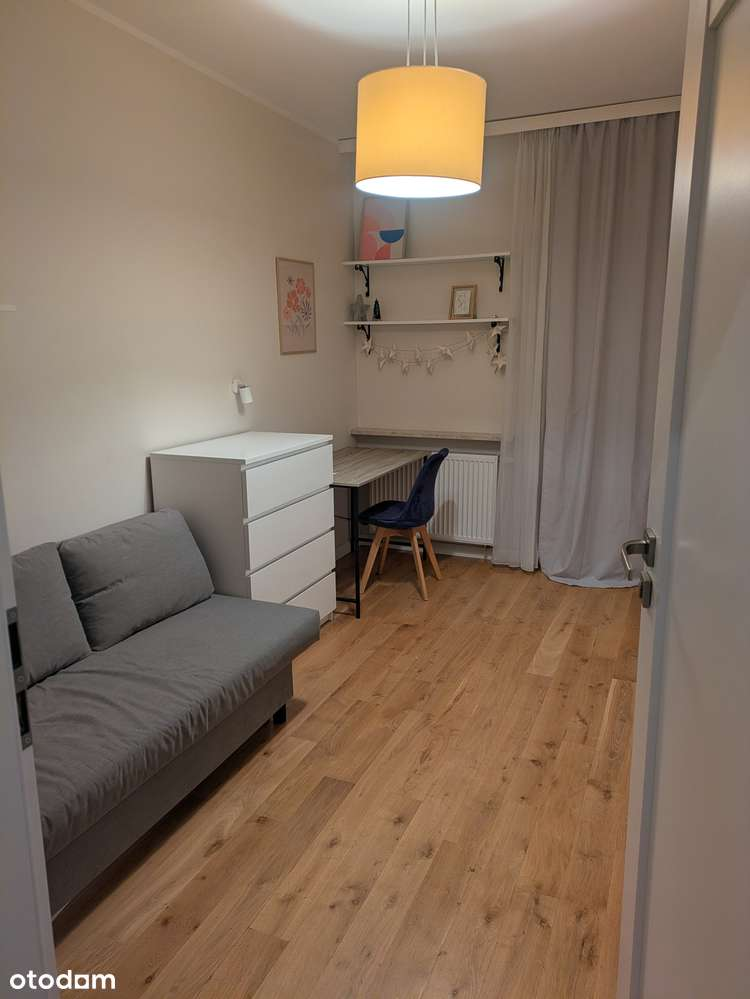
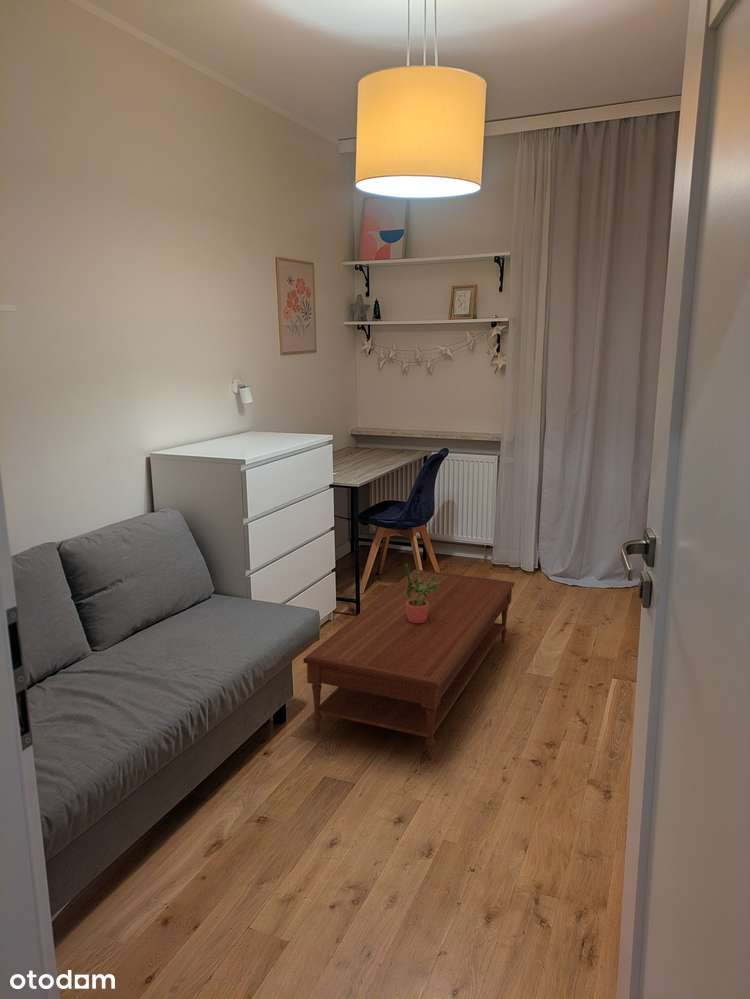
+ potted plant (424, 590)
+ coffee table (423, 648)
